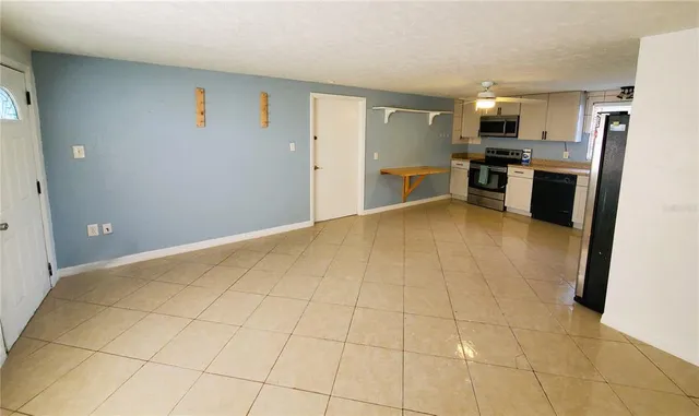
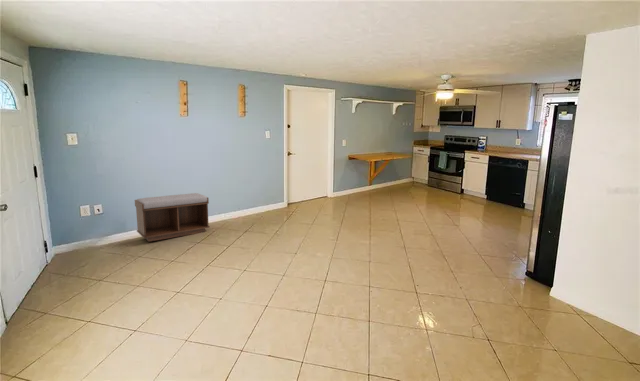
+ bench (173, 215)
